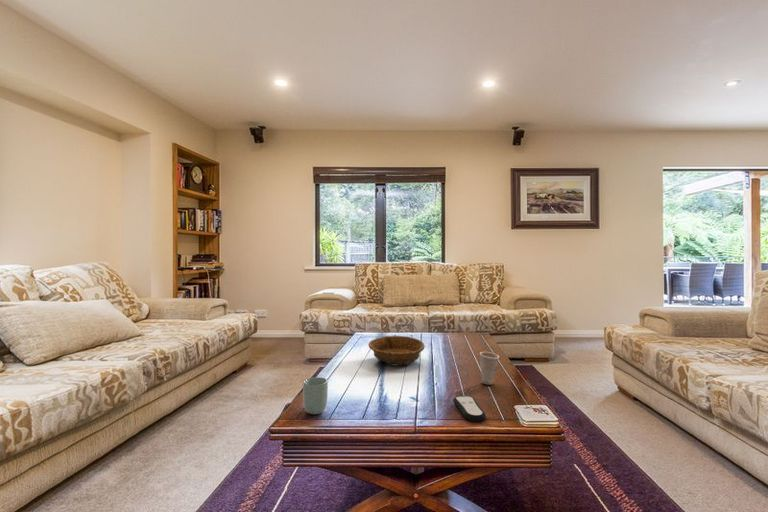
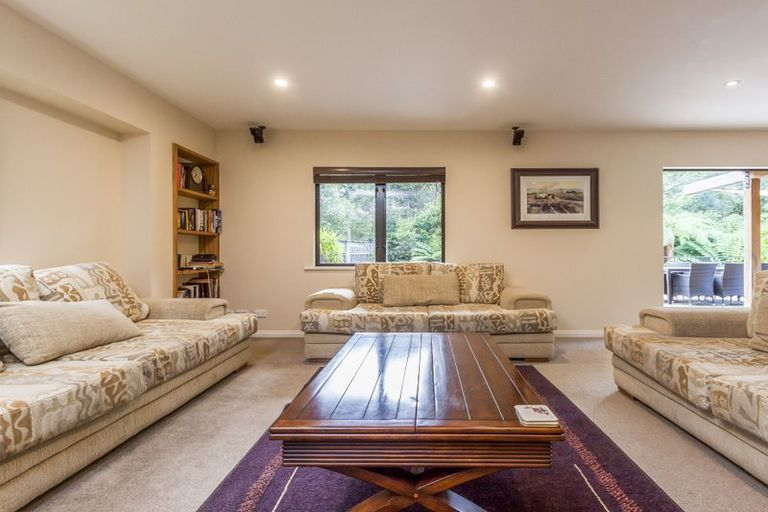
- cup (315, 396)
- cup (489, 368)
- decorative bowl (396, 351)
- remote control (469, 407)
